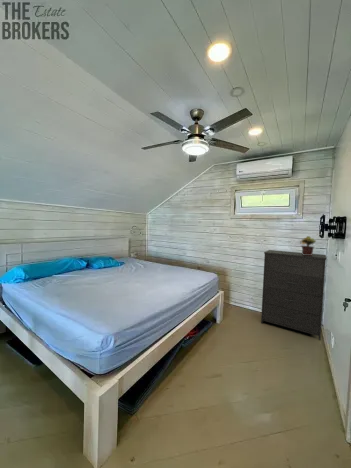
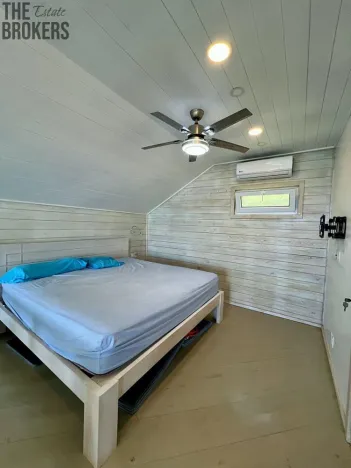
- potted plant (307, 245)
- dresser (292, 290)
